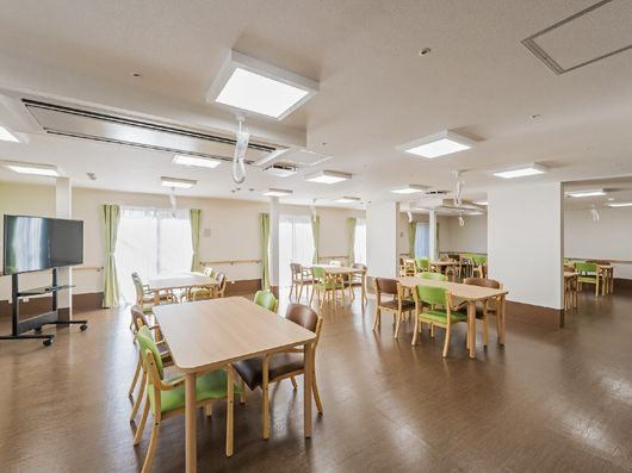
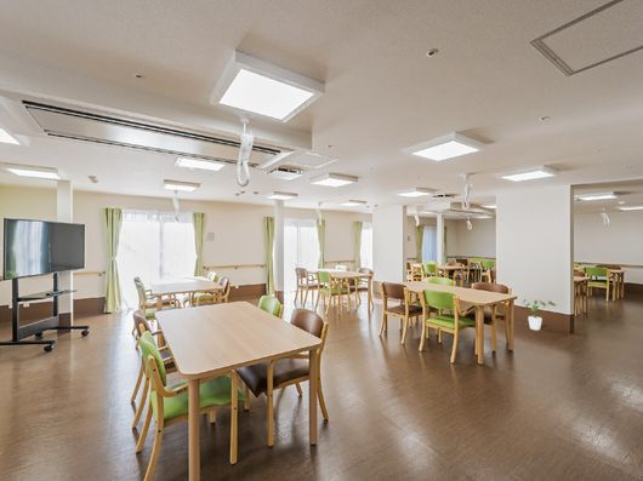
+ house plant (536, 314)
